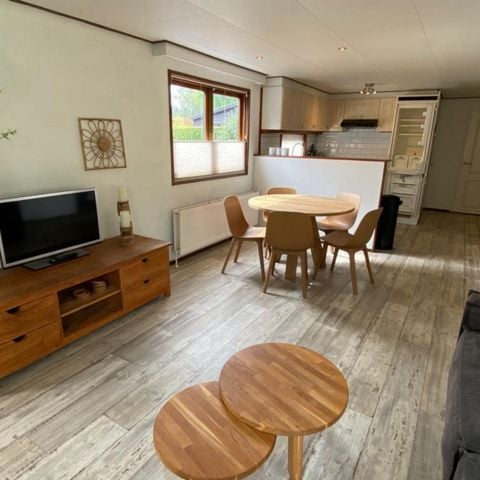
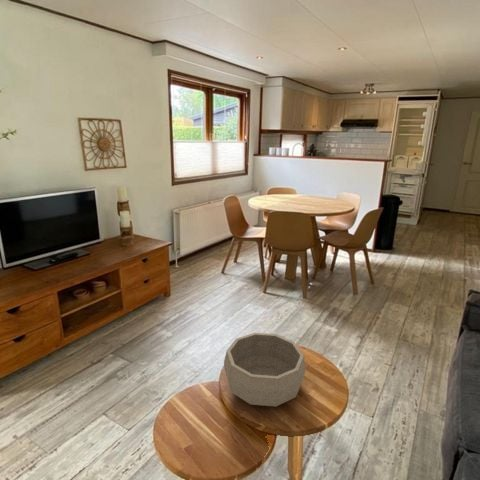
+ decorative bowl (264, 369)
